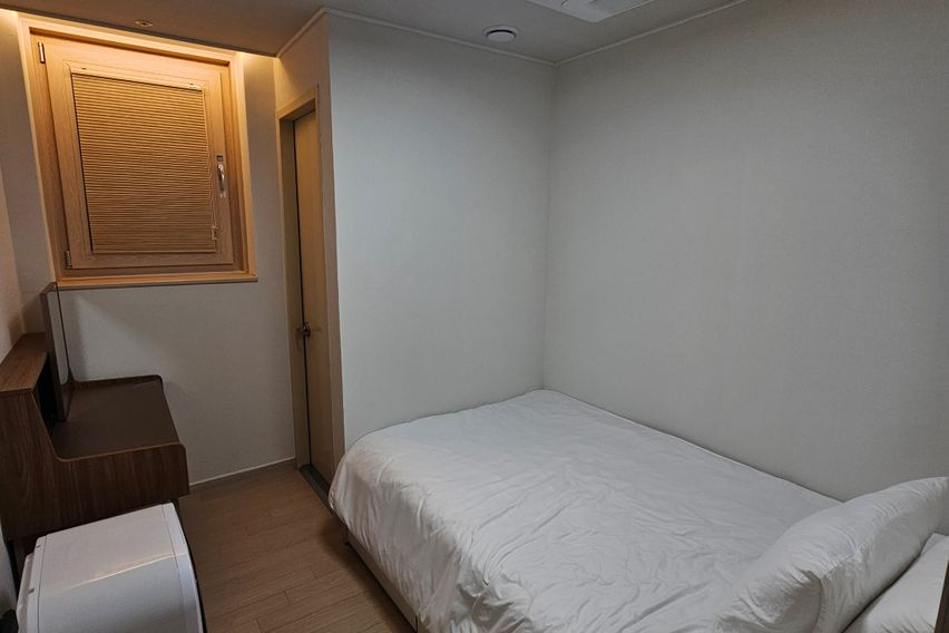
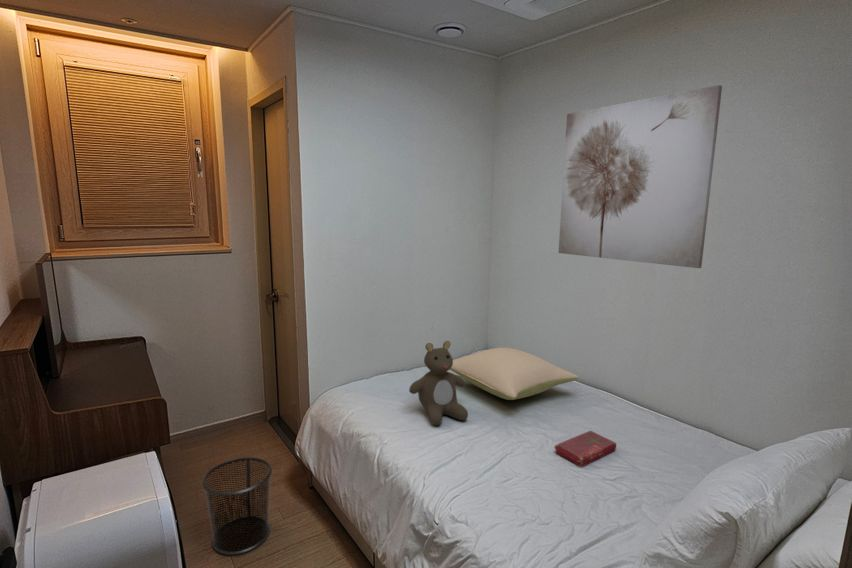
+ wall art (627, 182)
+ teddy bear (442, 380)
+ book (585, 448)
+ waste bin (240, 505)
+ pillow (508, 370)
